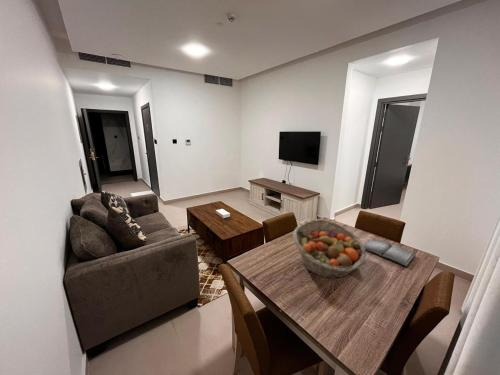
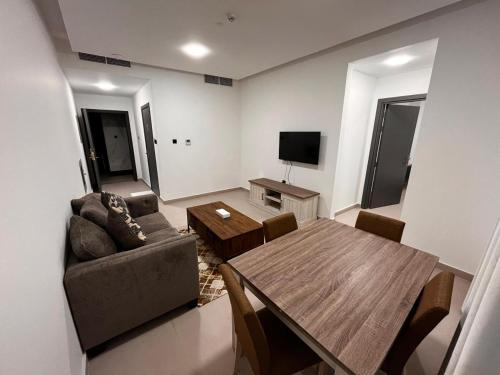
- fruit basket (328, 246)
- hardback book (387, 249)
